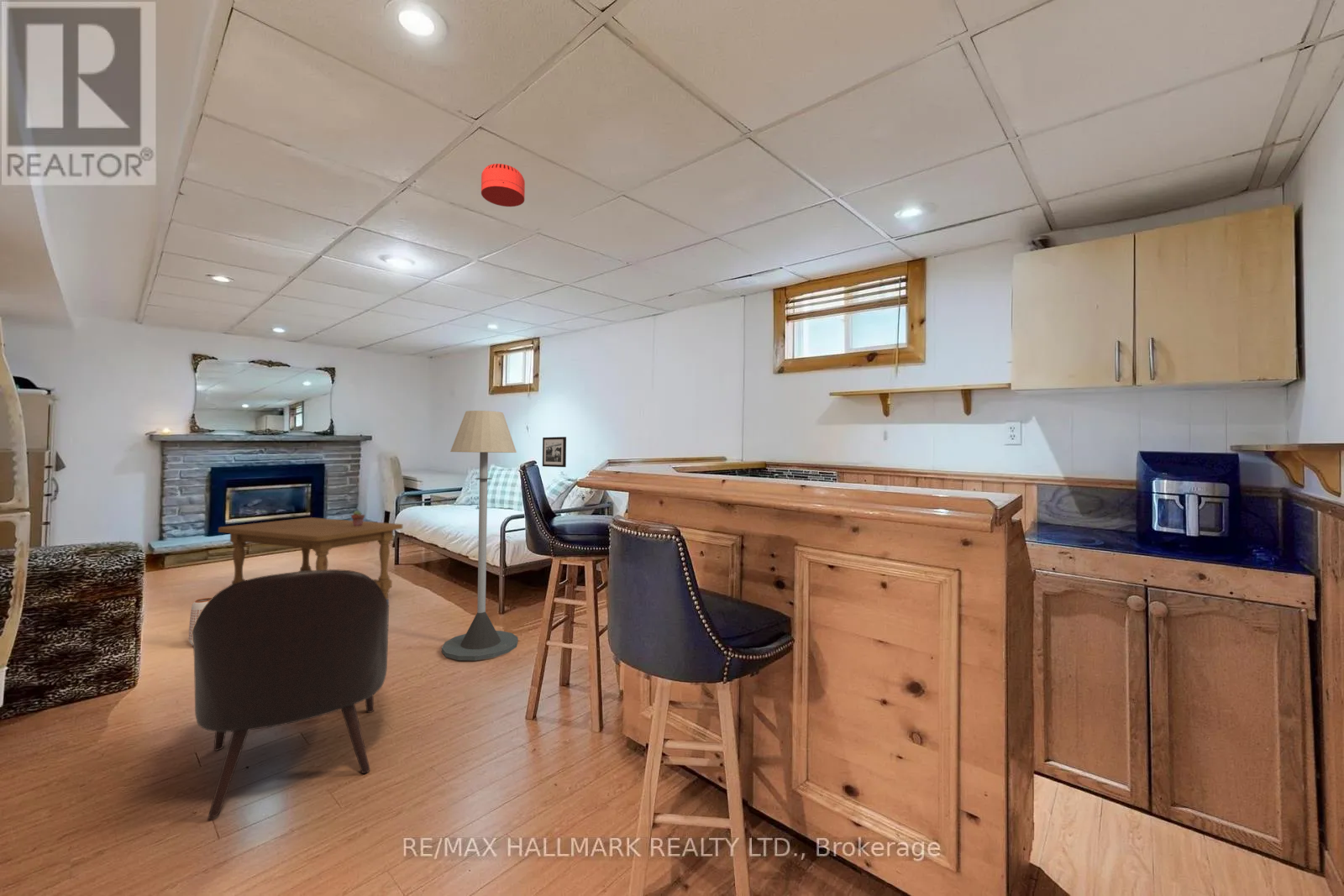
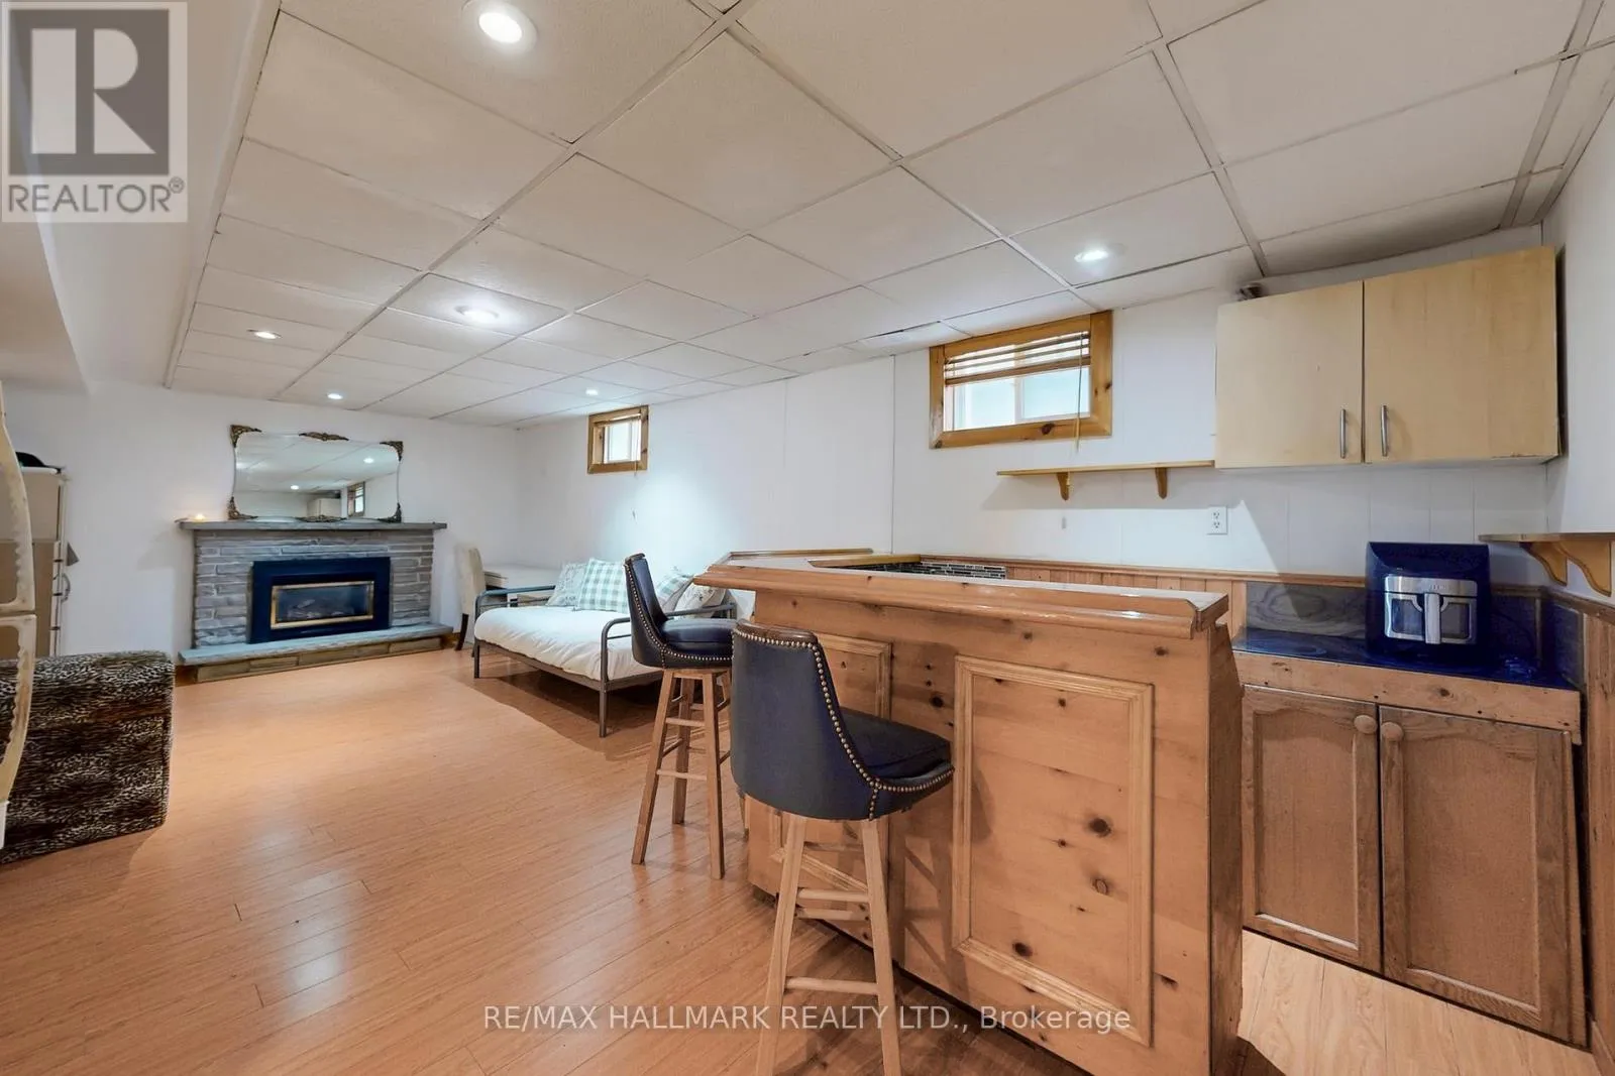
- planter (197, 618)
- picture frame (554, 452)
- potted succulent (358, 517)
- floor lamp (482, 528)
- smoke detector (503, 184)
- armchair (299, 660)
- coffee table (310, 566)
